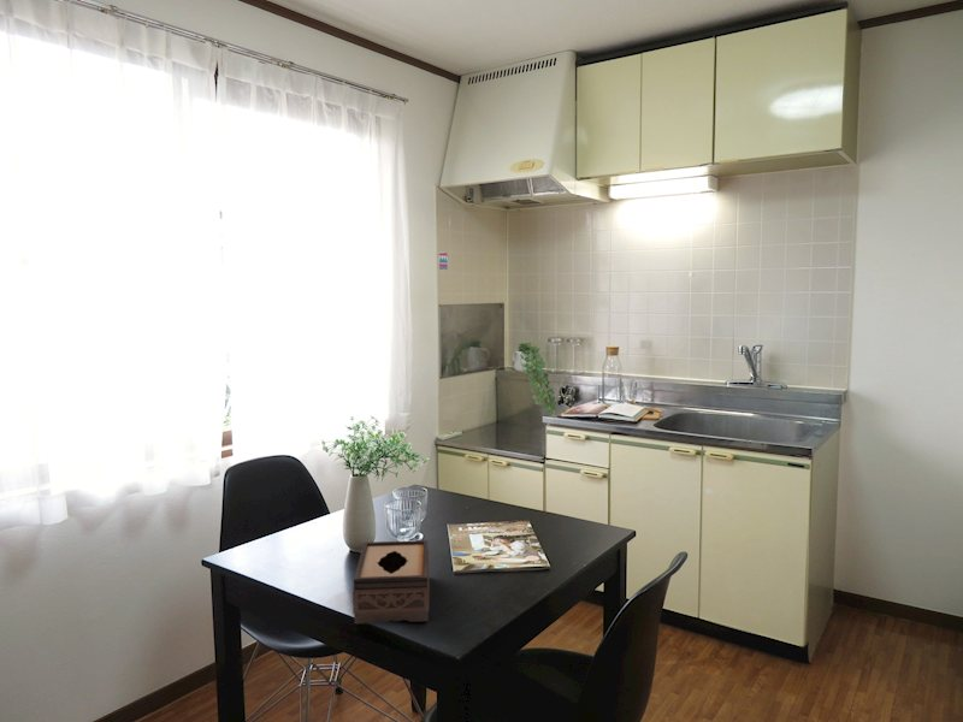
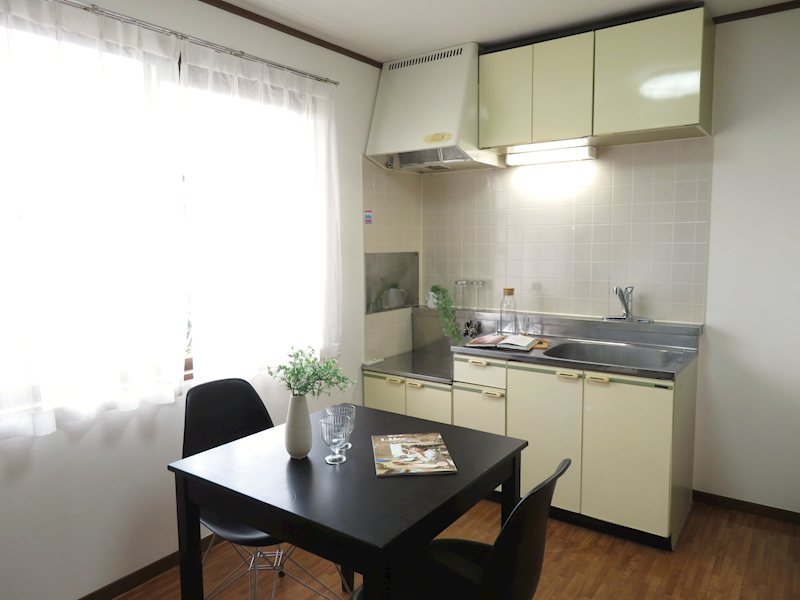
- tissue box (394, 579)
